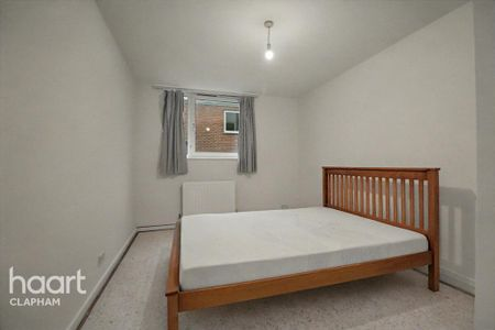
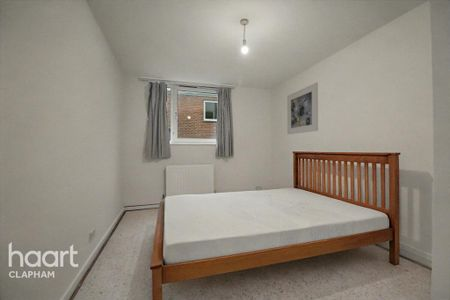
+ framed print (300, 111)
